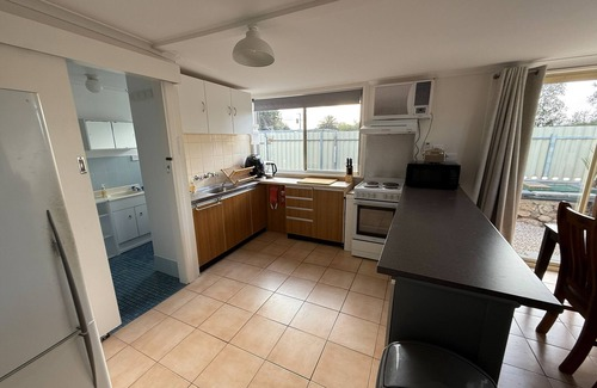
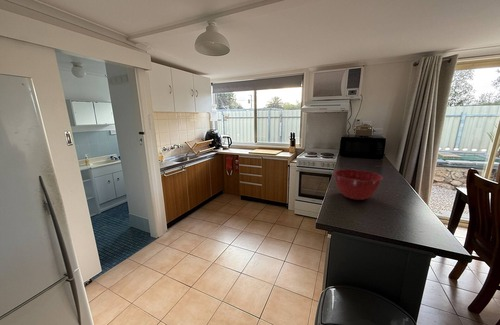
+ mixing bowl (355, 185)
